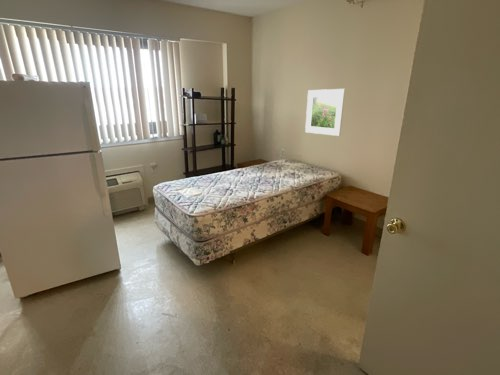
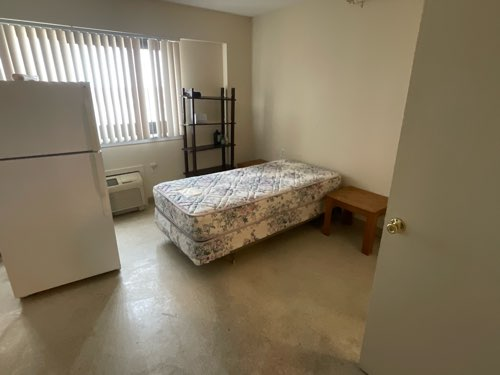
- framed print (323, 112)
